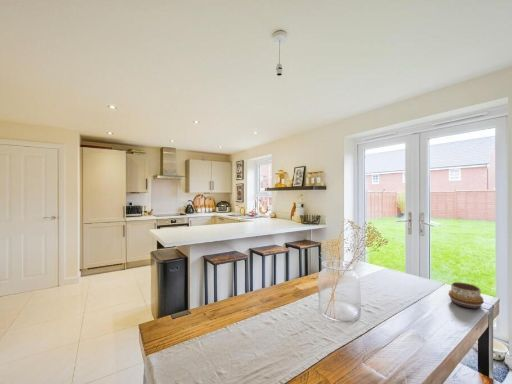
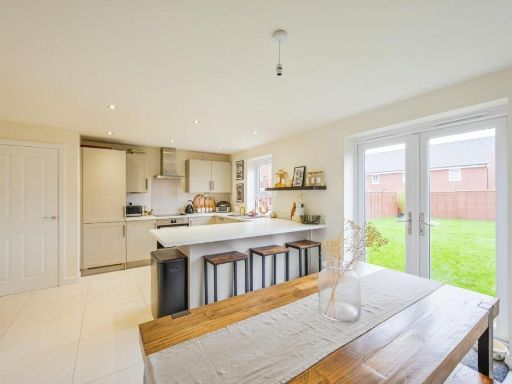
- decorative bowl (465, 295)
